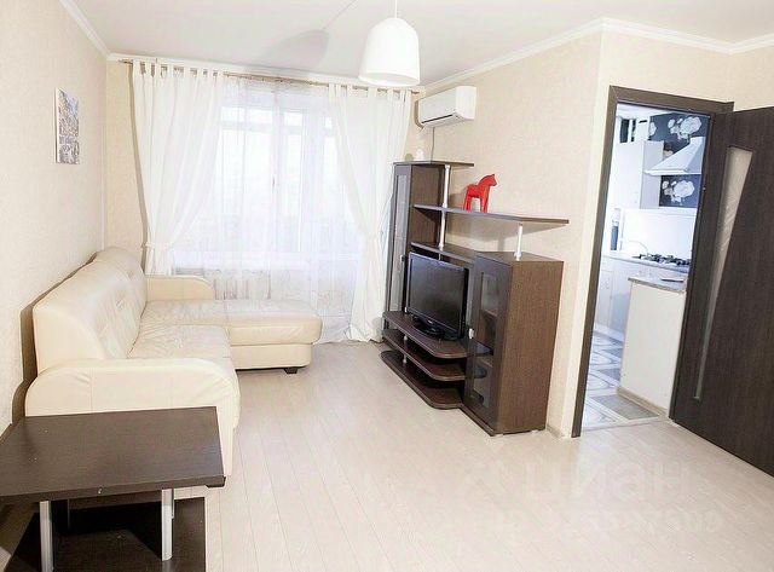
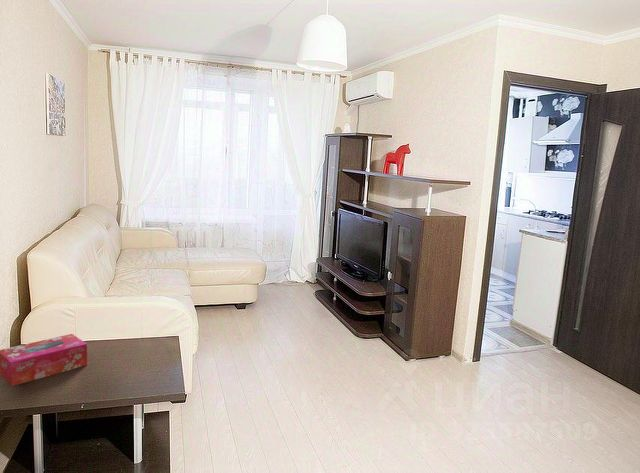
+ tissue box (44, 358)
